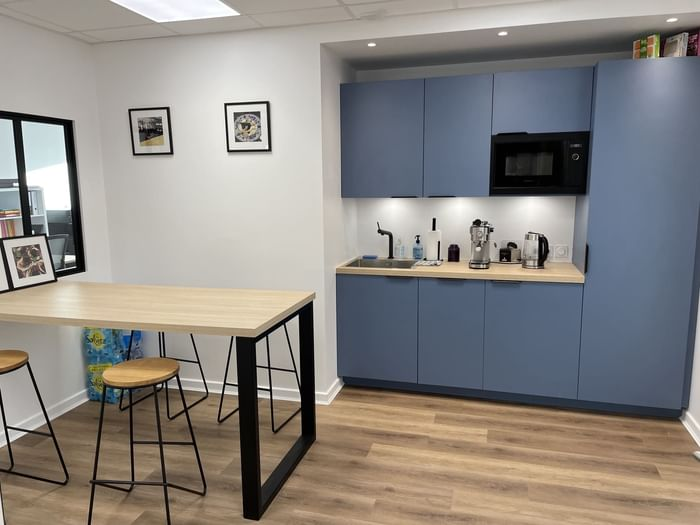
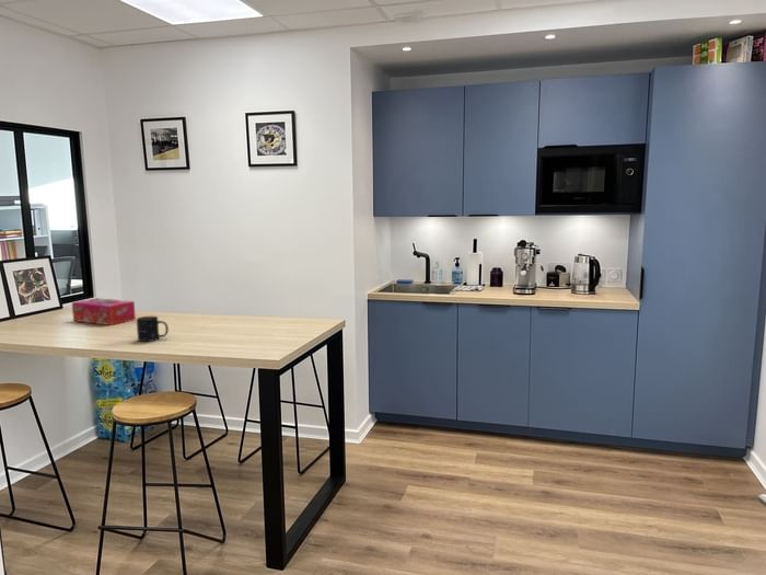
+ mug (152, 329)
+ tissue box (103, 311)
